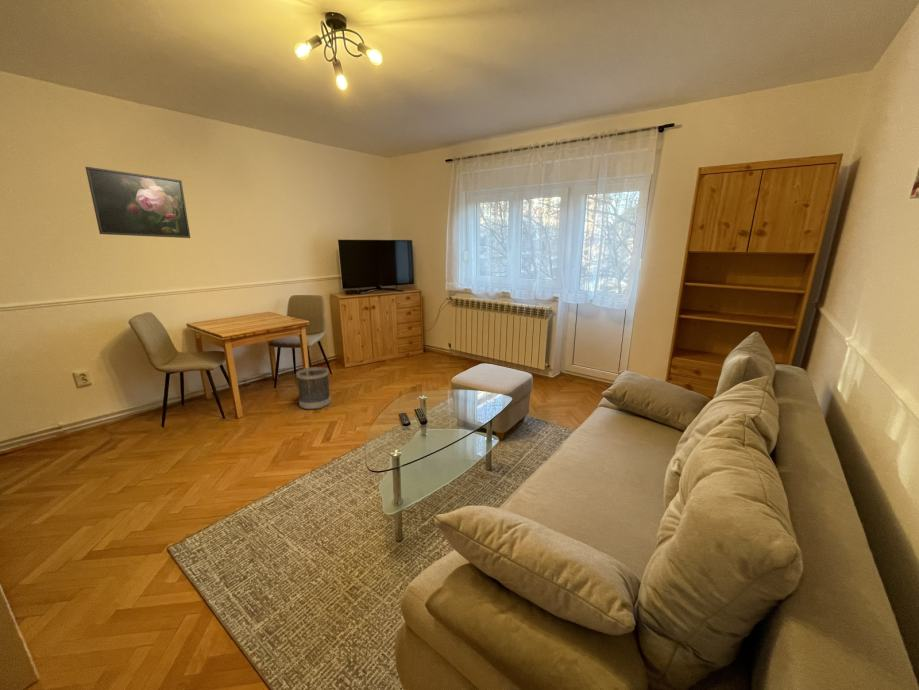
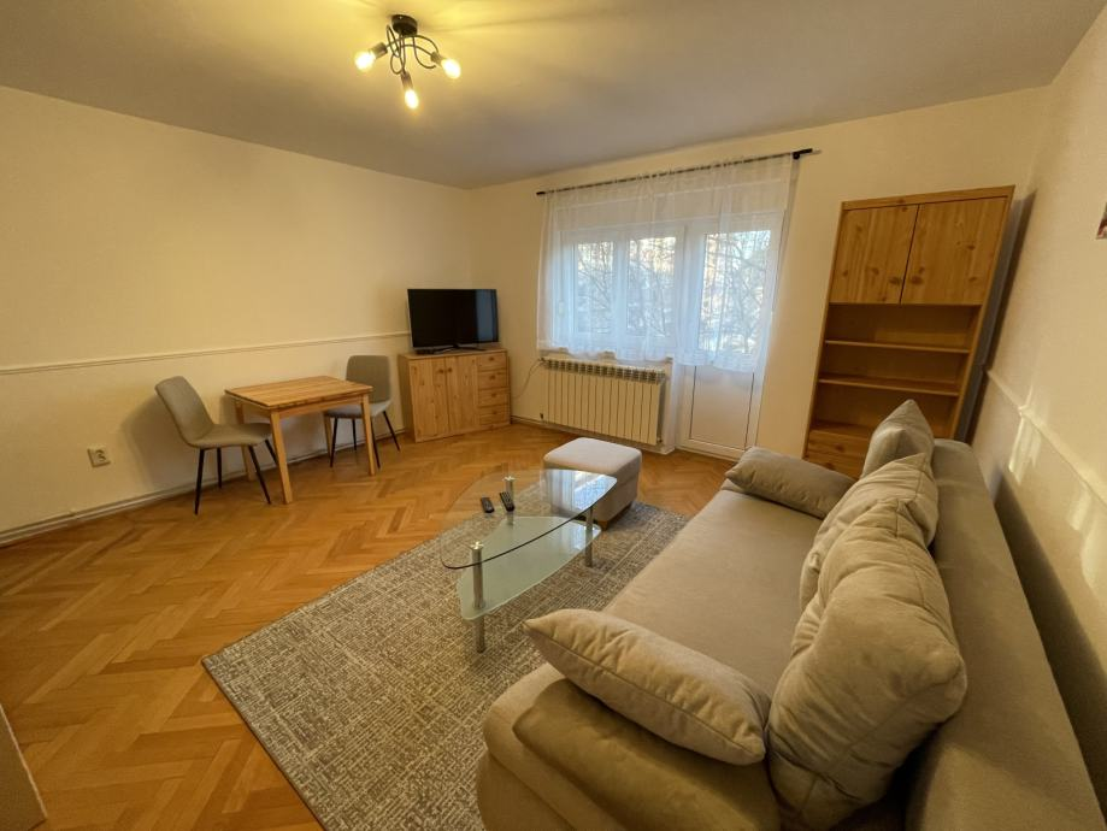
- wastebasket (314, 387)
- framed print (142, 205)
